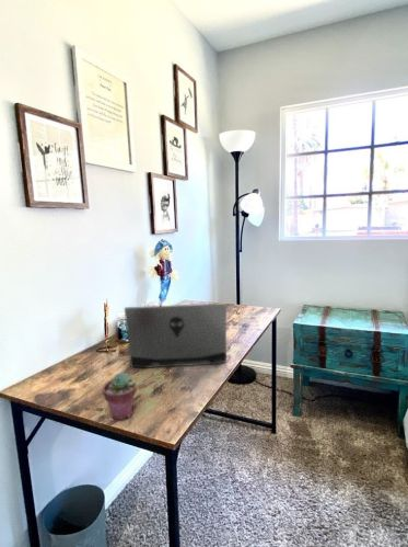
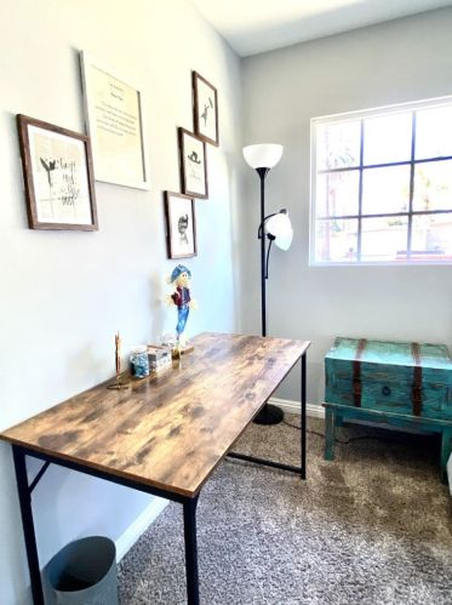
- potted succulent (120, 394)
- laptop computer (178, 327)
